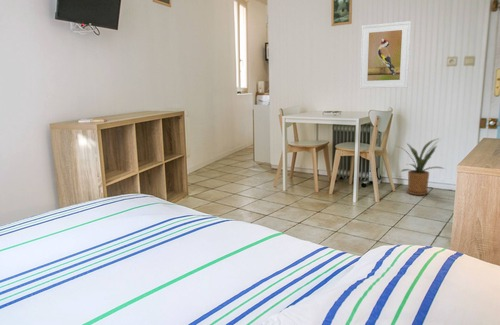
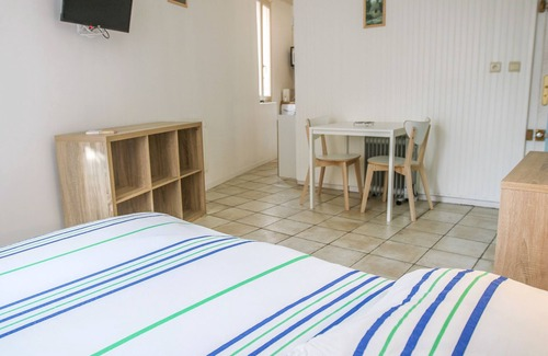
- house plant (418, 165)
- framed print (384, 56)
